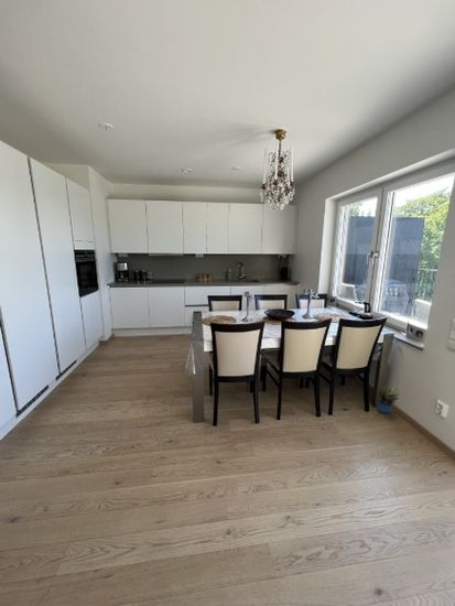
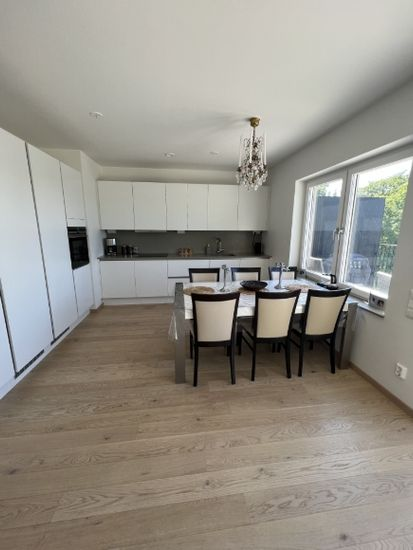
- potted plant (389, 397)
